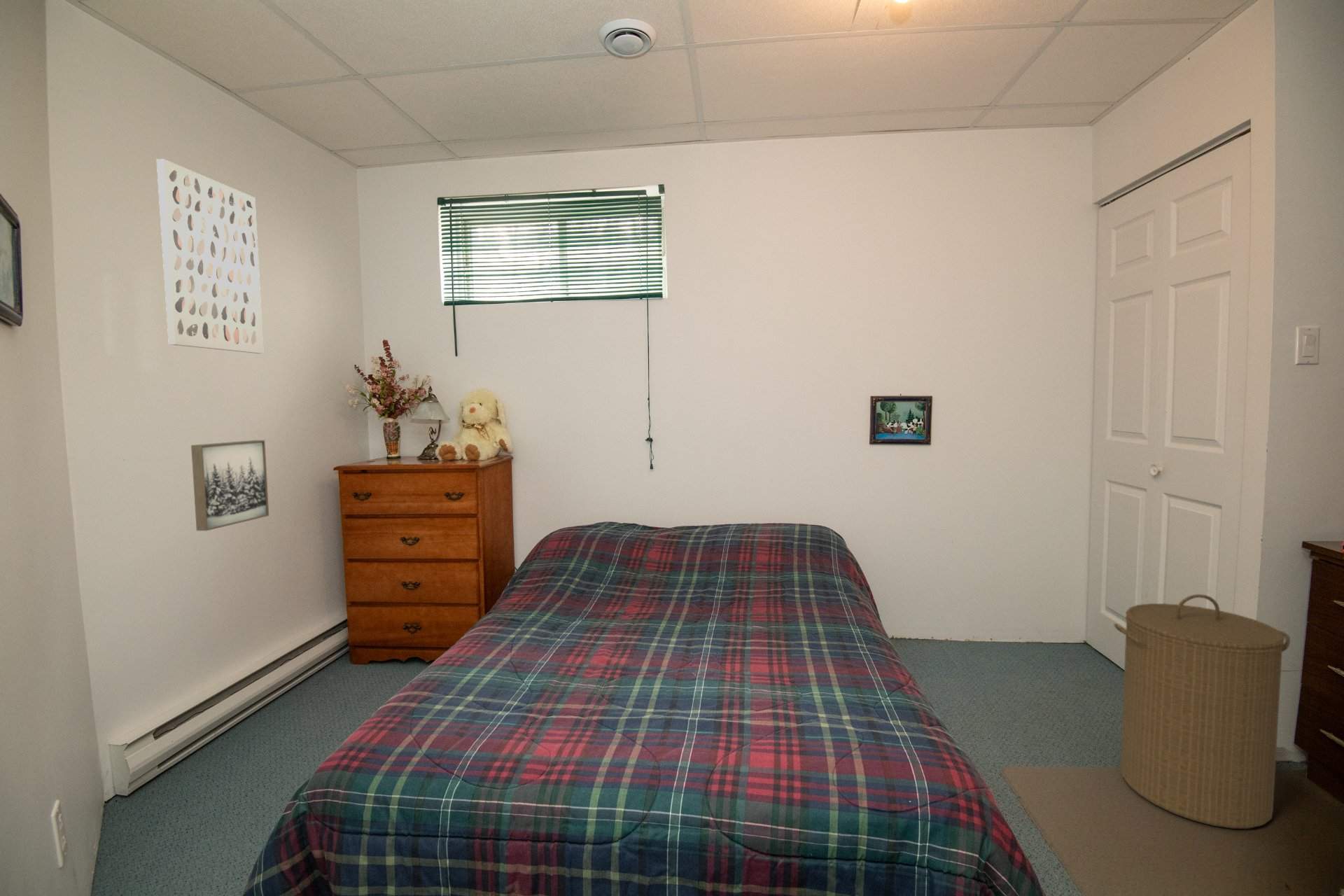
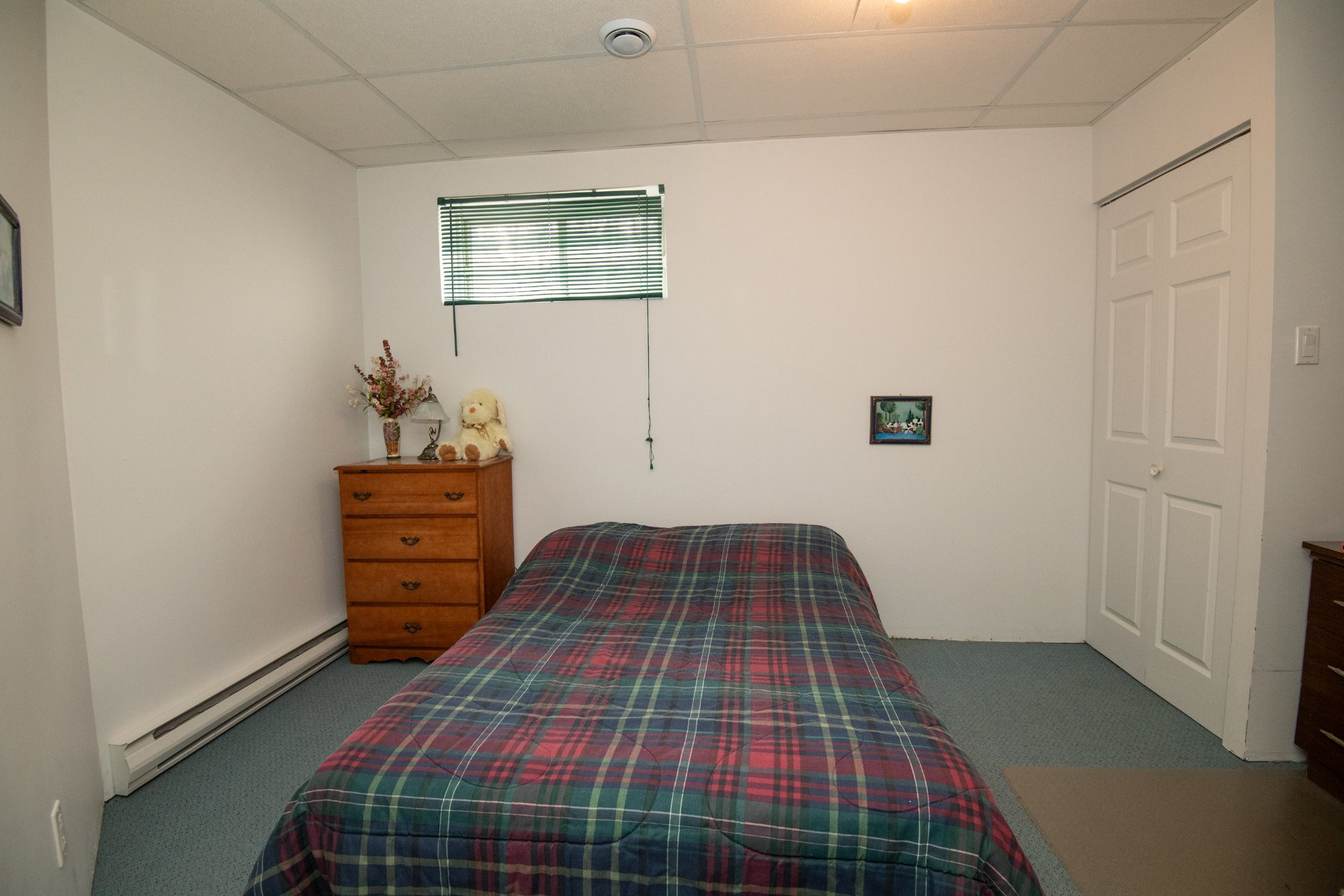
- laundry hamper (1197, 694)
- wall art (232, 482)
- wall art (215, 265)
